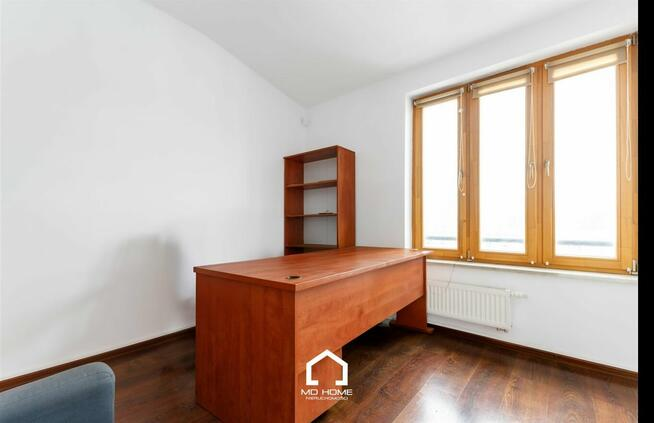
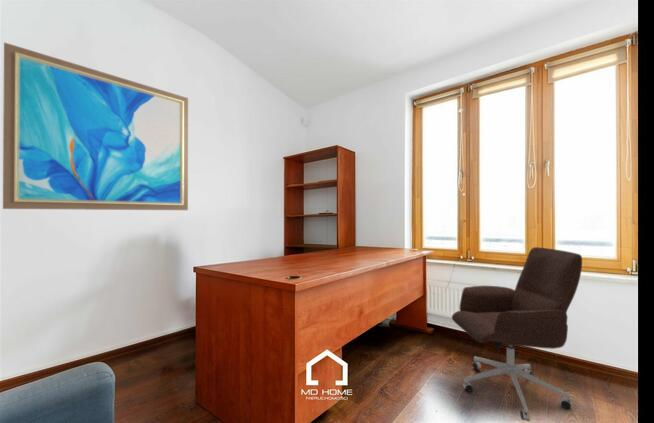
+ office chair (513, 320)
+ wall art (113, 142)
